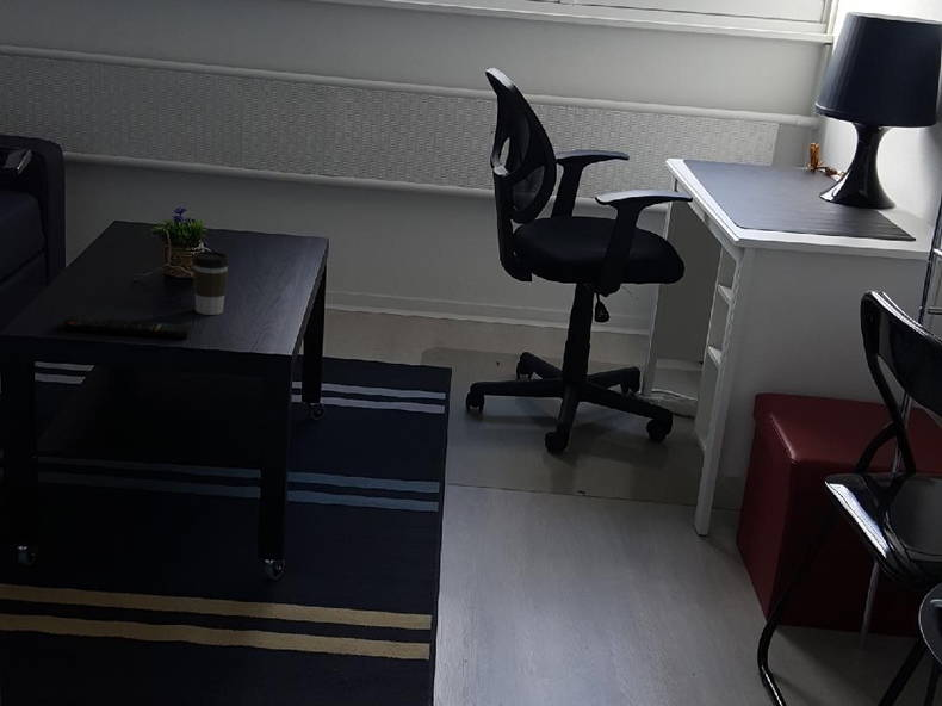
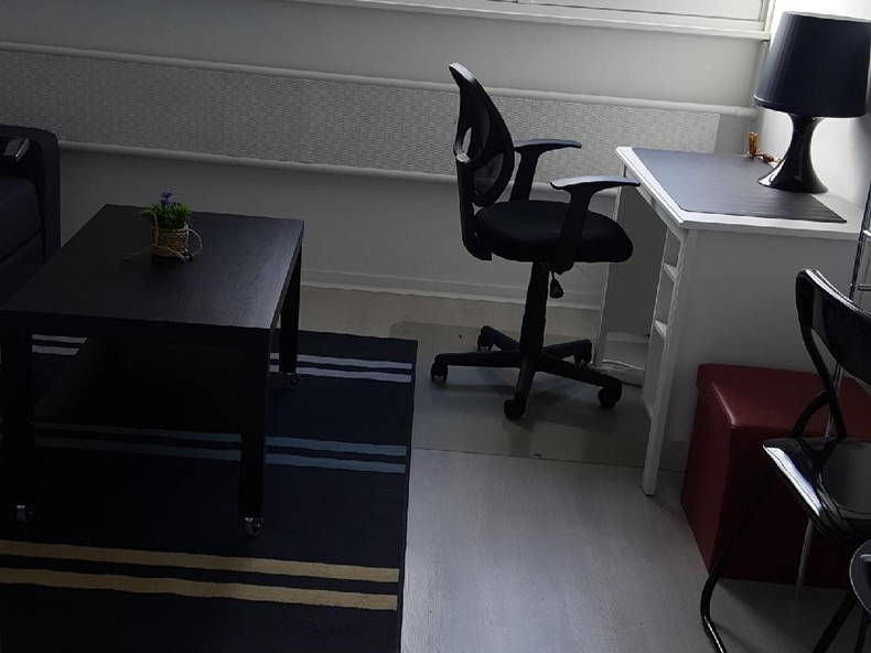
- remote control (126, 328)
- coffee cup (210, 283)
